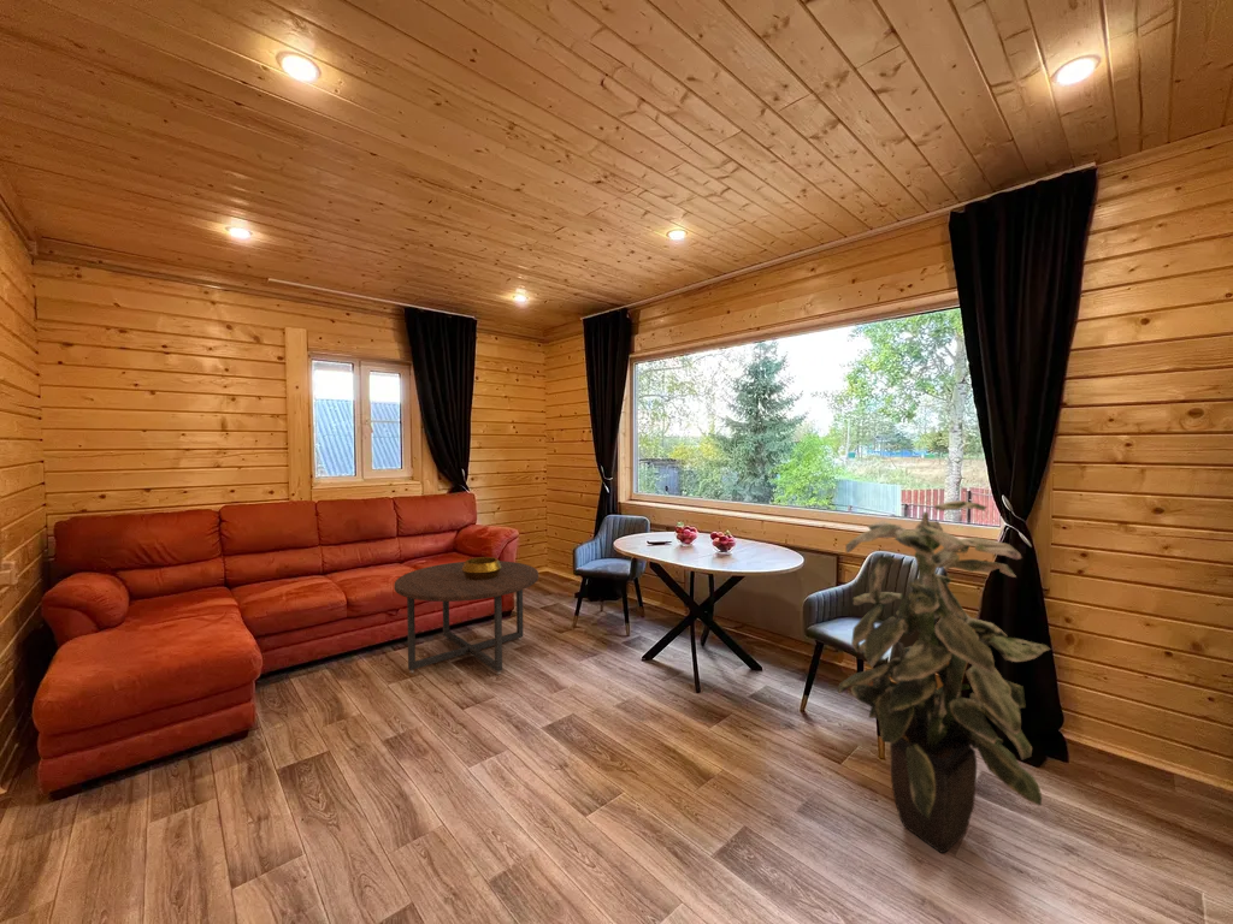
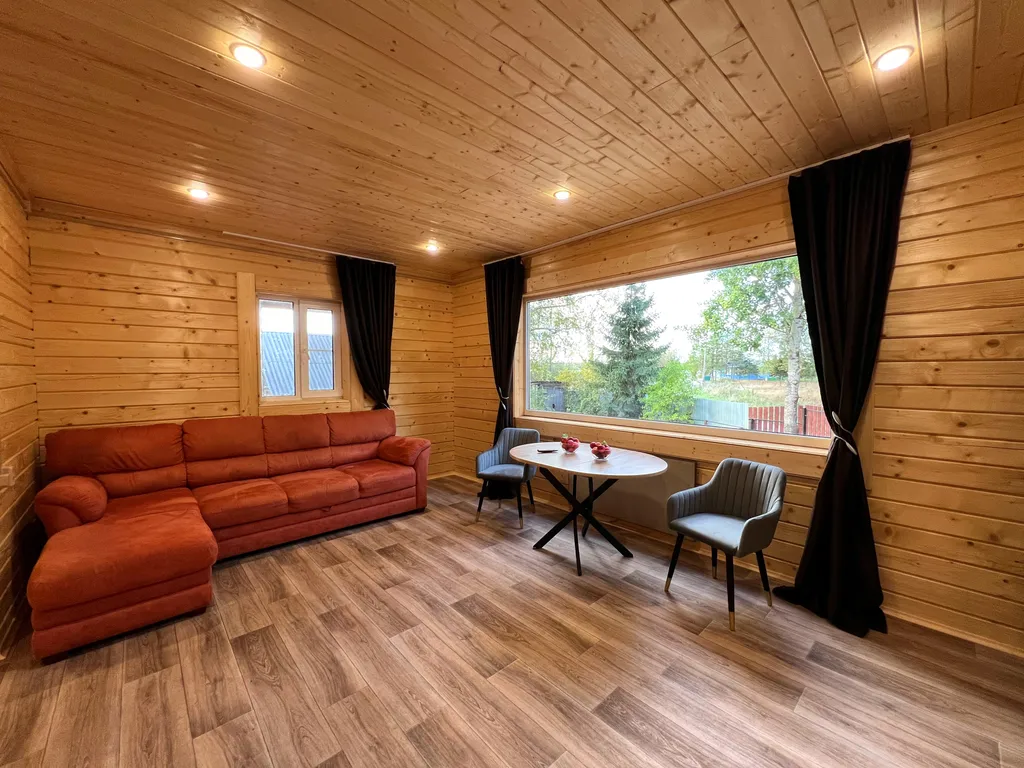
- indoor plant (939, 676)
- decorative bowl (482, 568)
- coffee table (470, 599)
